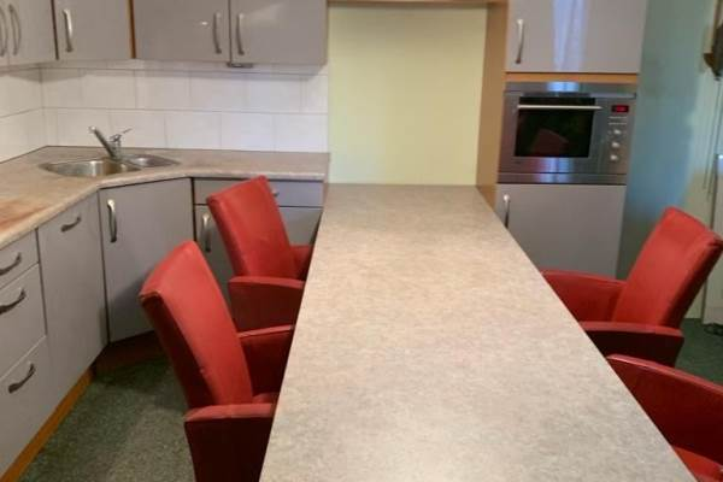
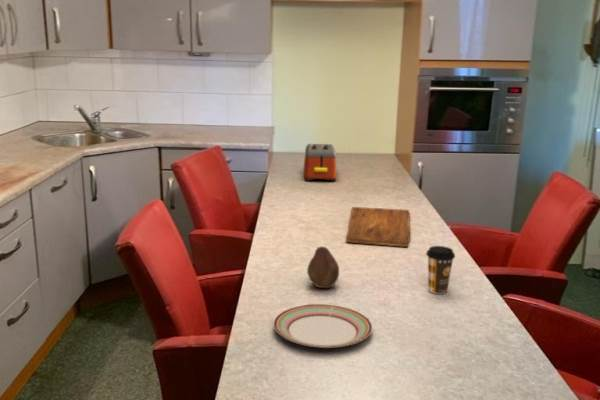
+ plate (322, 328)
+ fruit (323, 266)
+ cutting board (379, 224)
+ toaster (320, 162)
+ coffee cup (439, 270)
